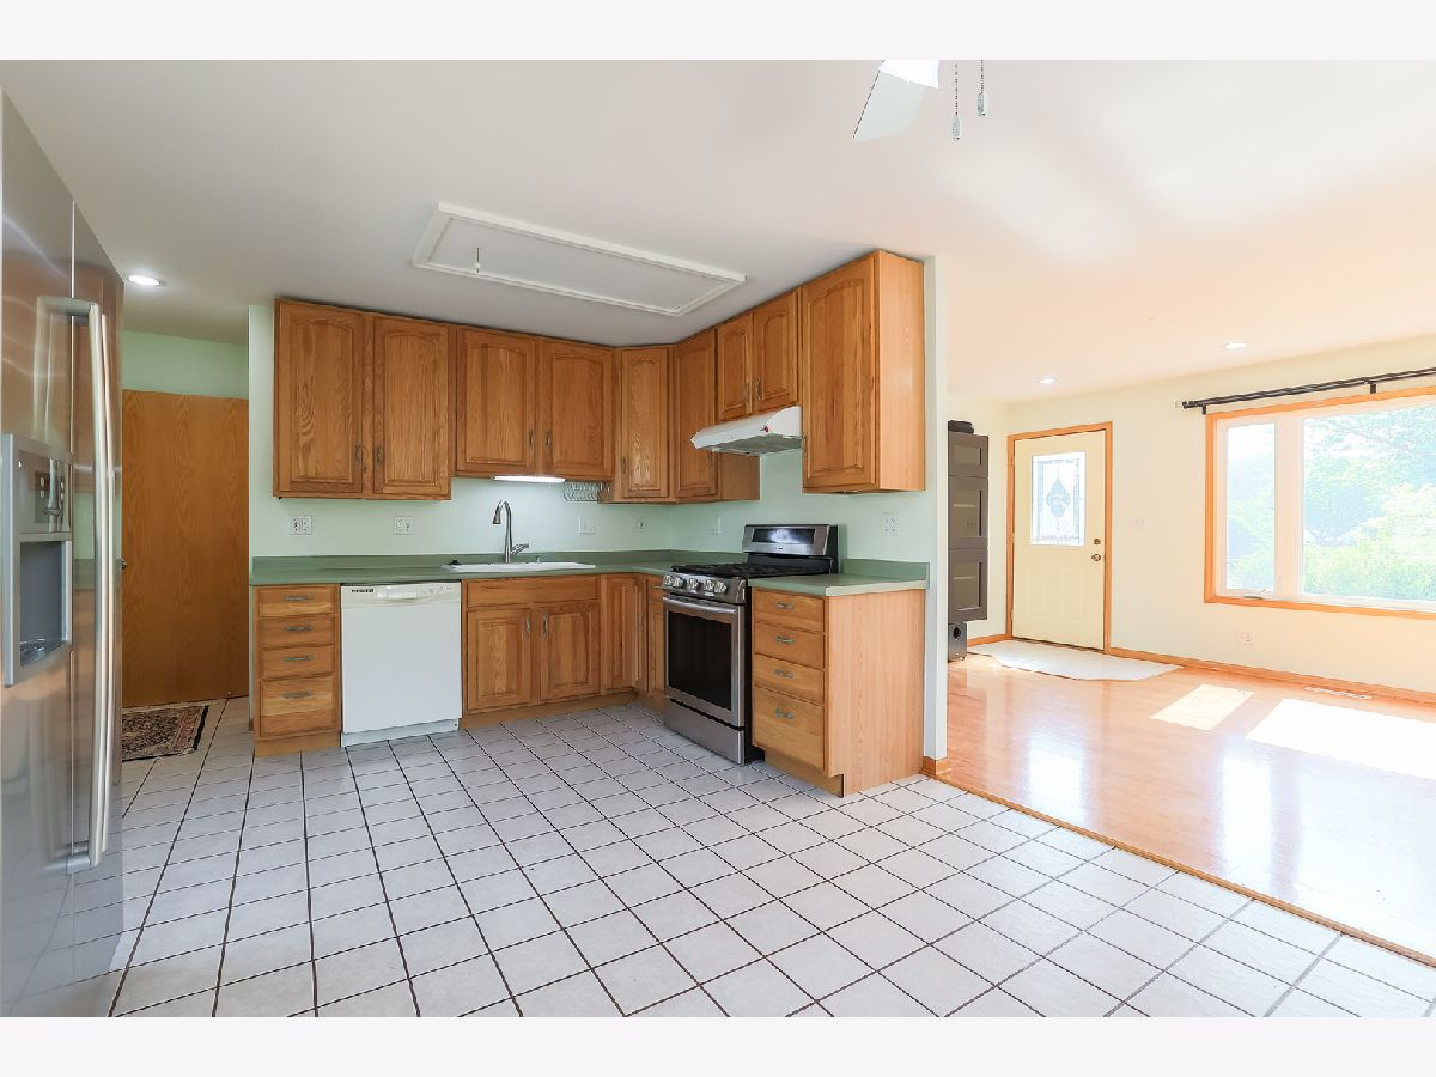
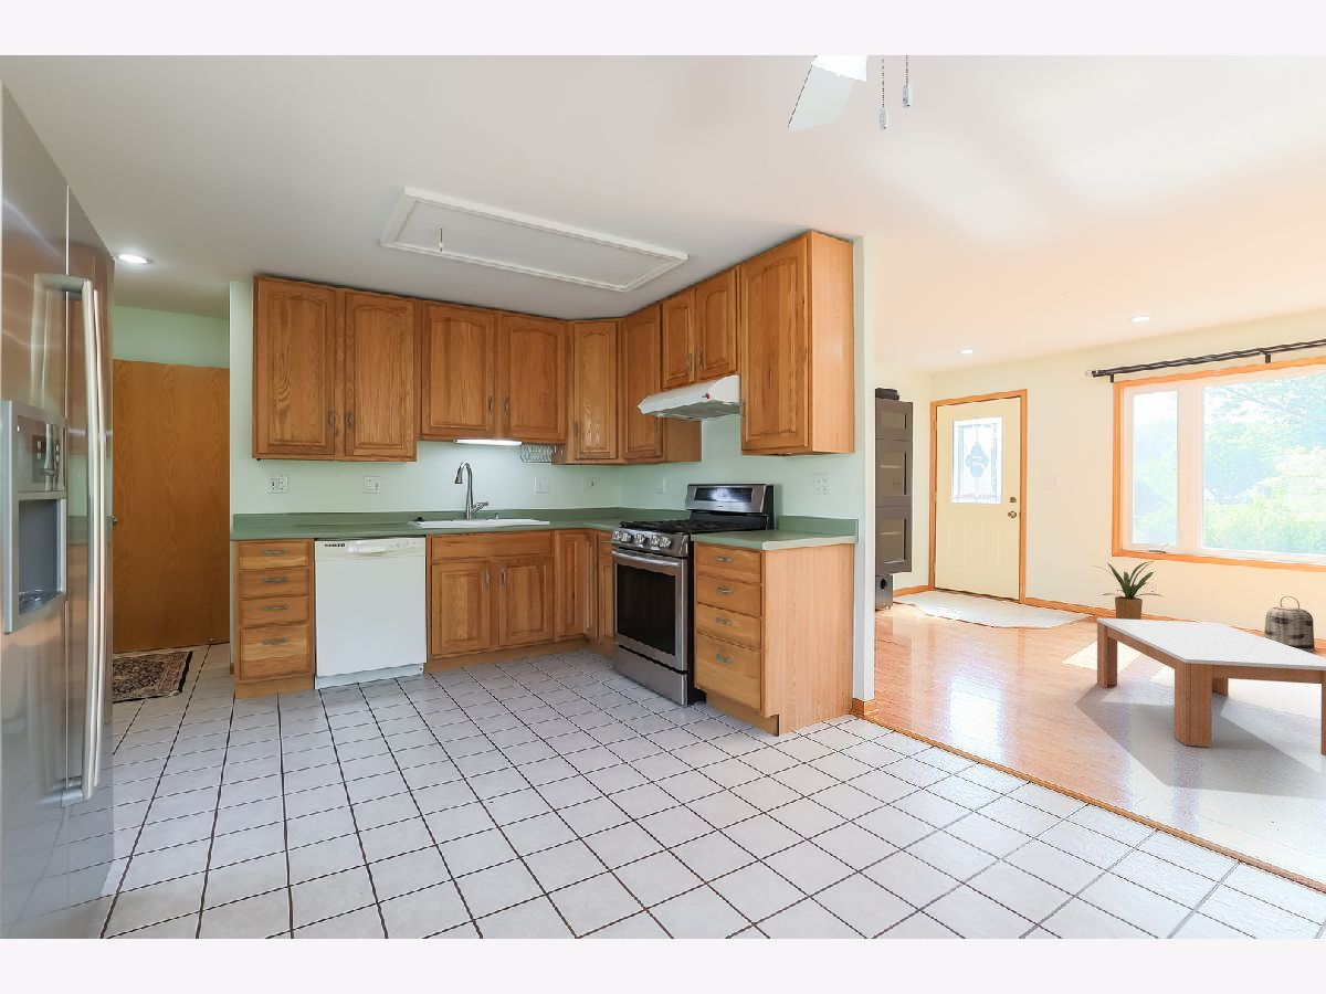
+ coffee table (1203, 676)
+ basket (1288, 621)
+ house plant (1128, 591)
